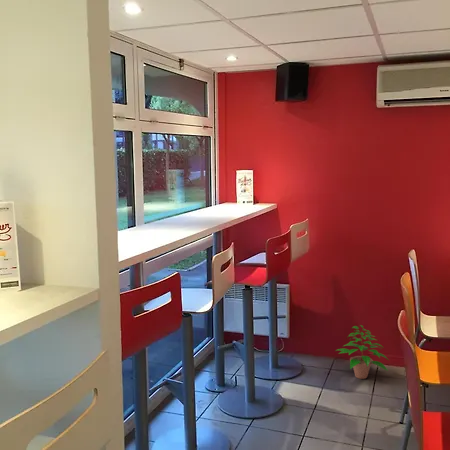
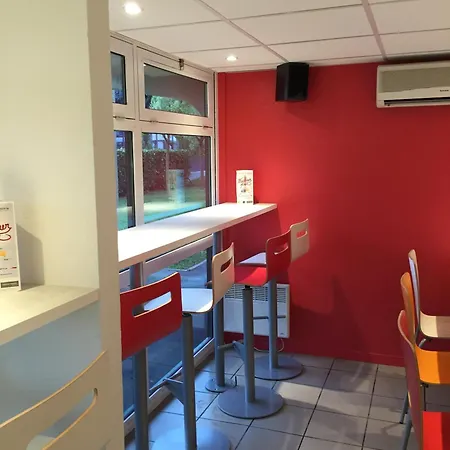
- potted plant (362, 352)
